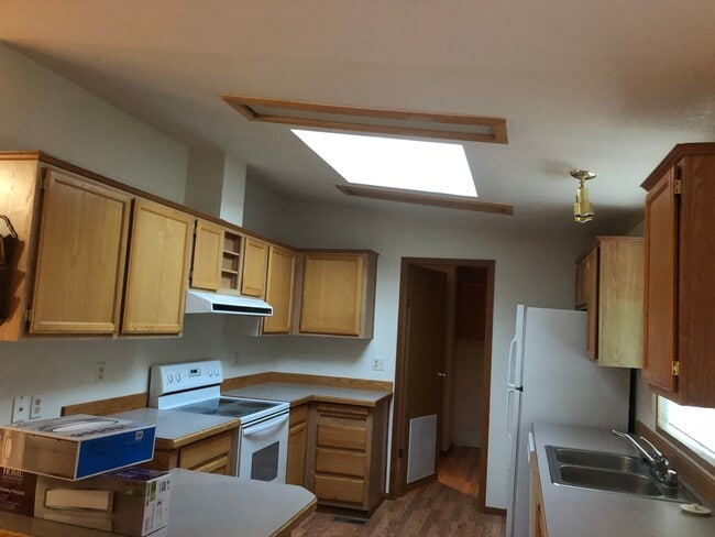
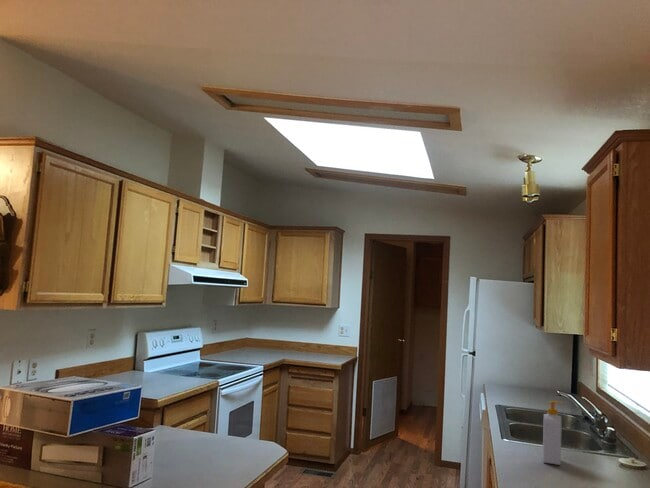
+ soap bottle (553, 431)
